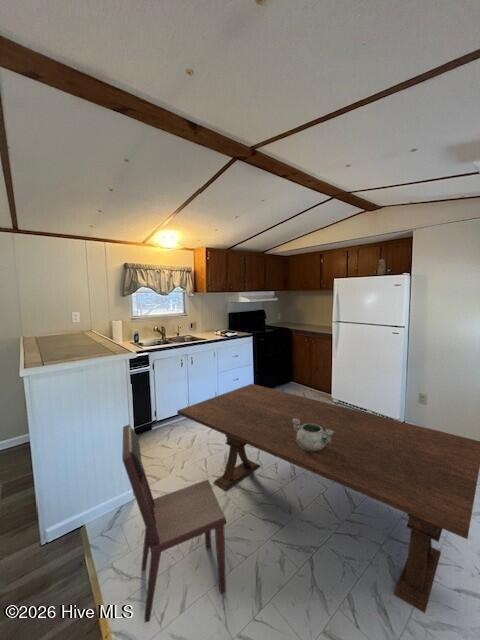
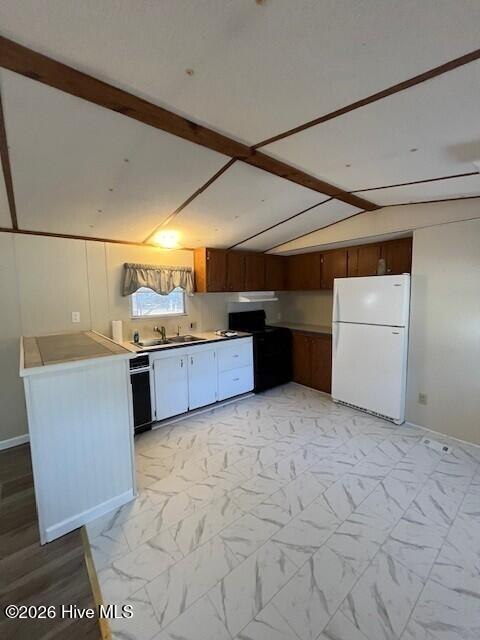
- decorative bowl (312, 435)
- dining table (309, 469)
- dining chair (174, 508)
